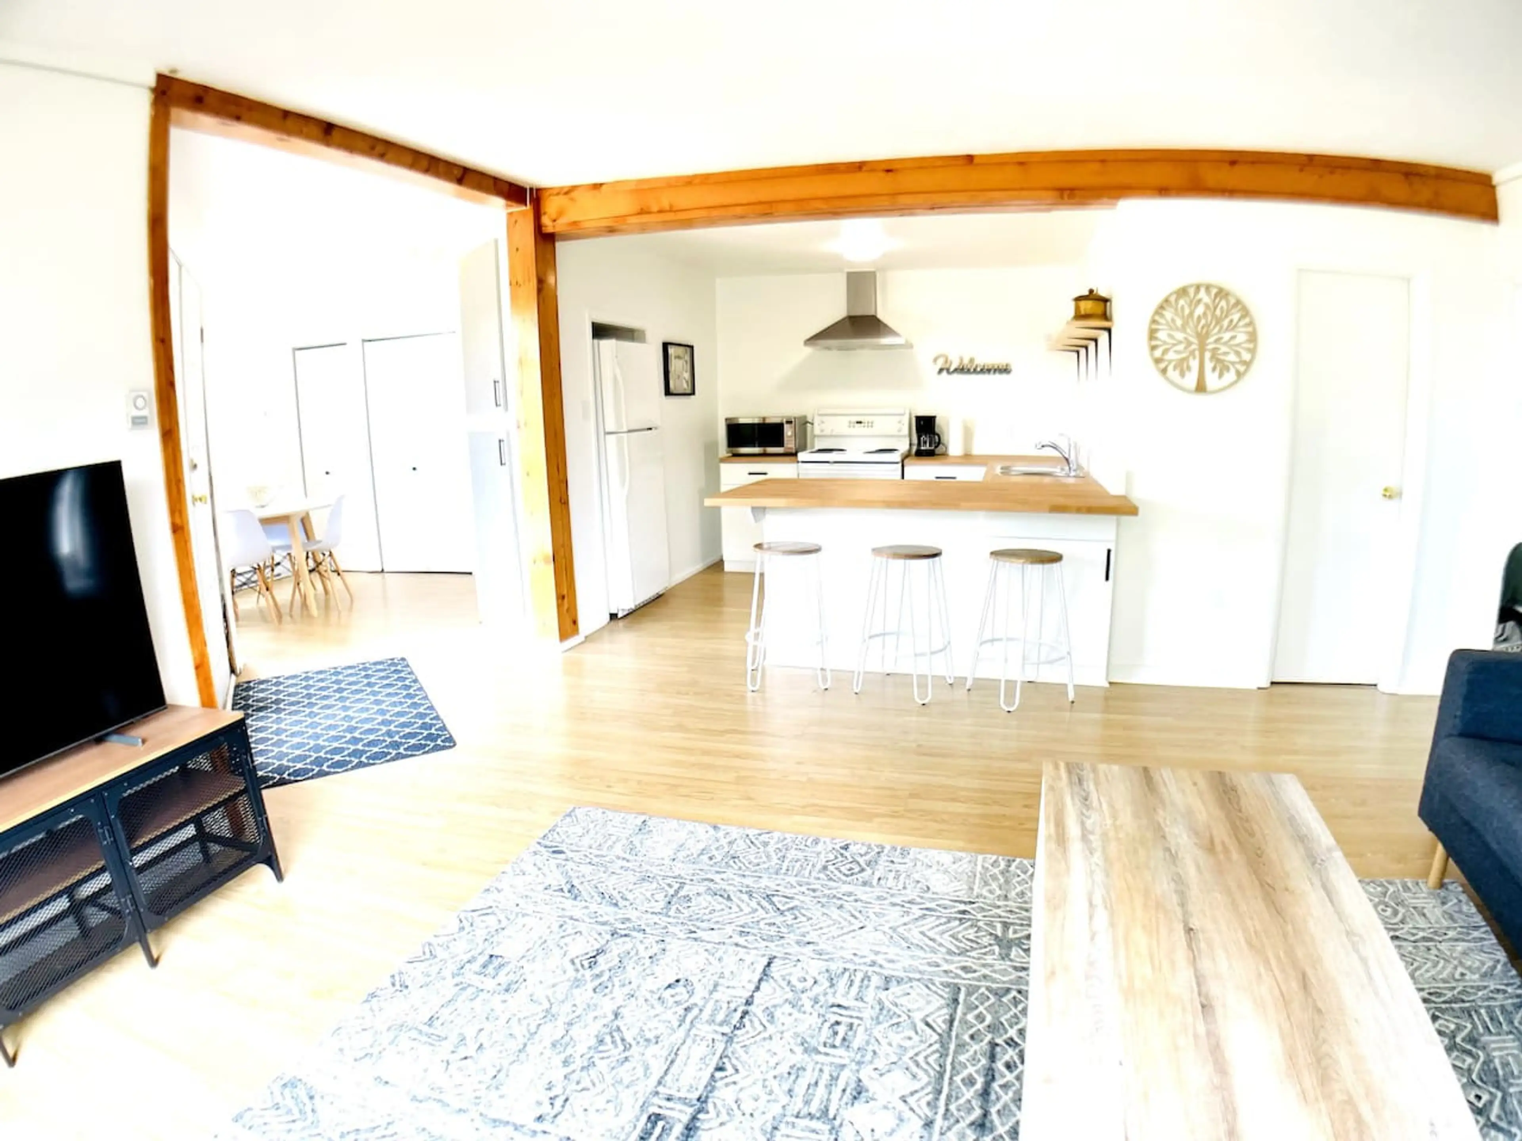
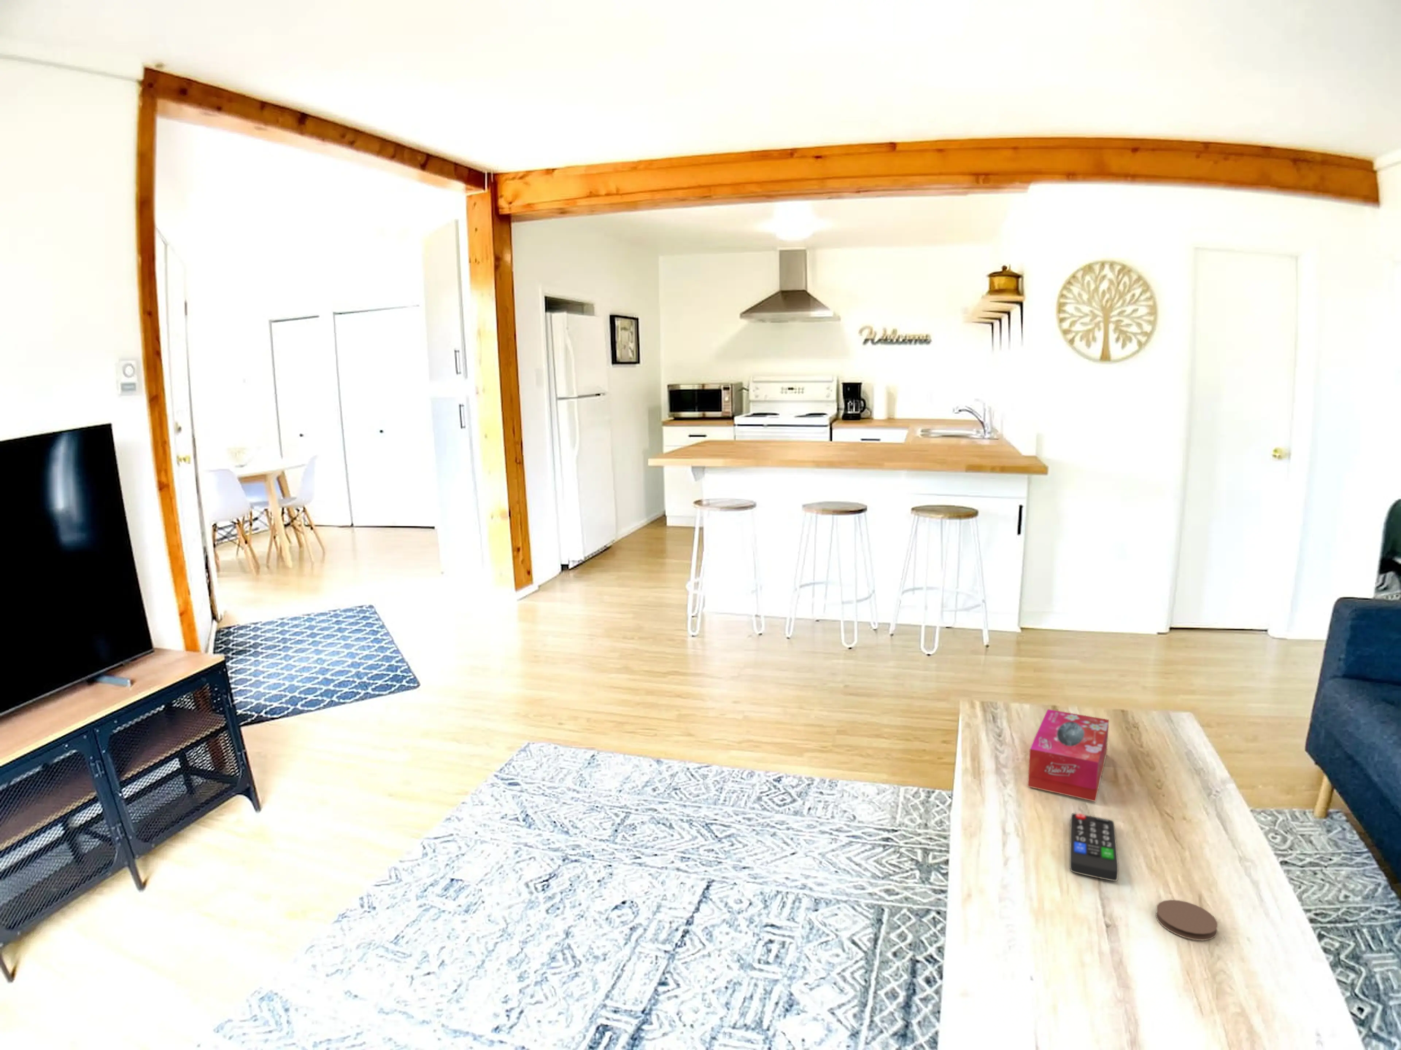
+ coaster (1186, 919)
+ tissue box (1070, 752)
+ remote control (1093, 844)
